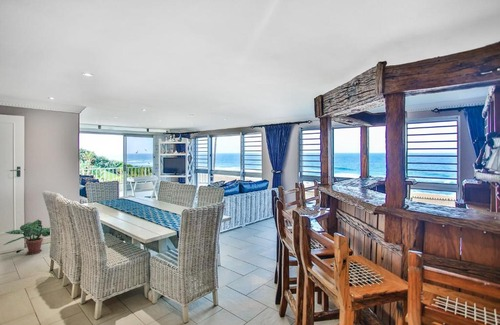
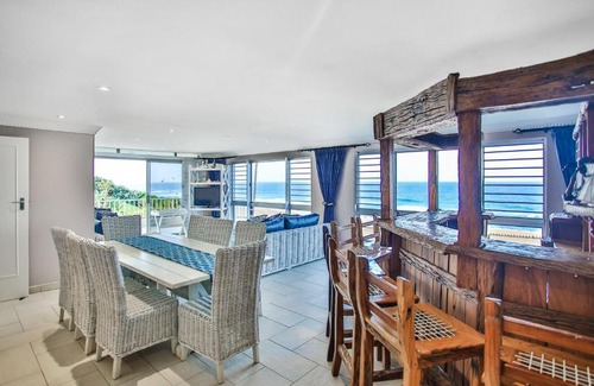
- potted plant (33, 235)
